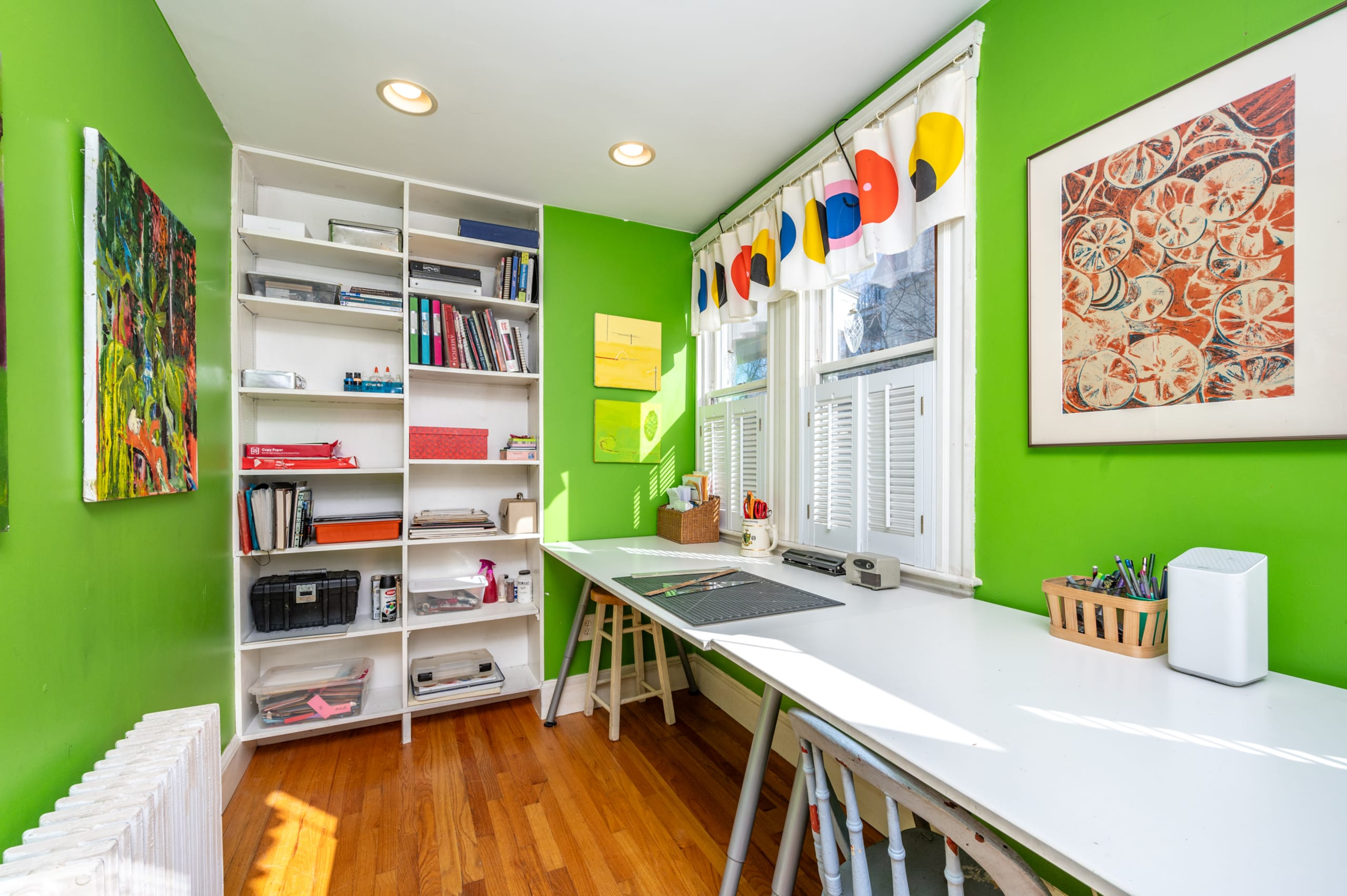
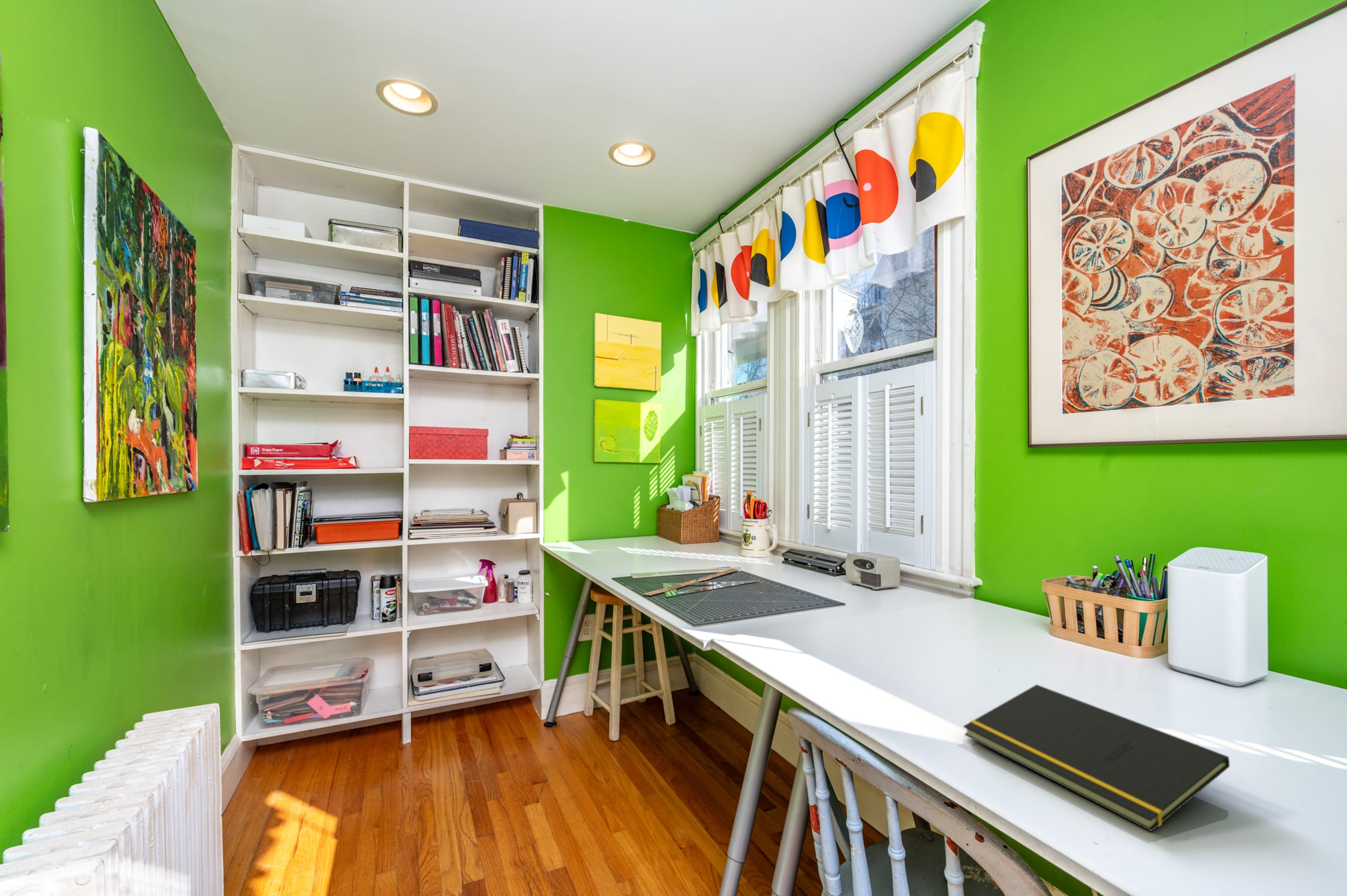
+ notepad (1084, 744)
